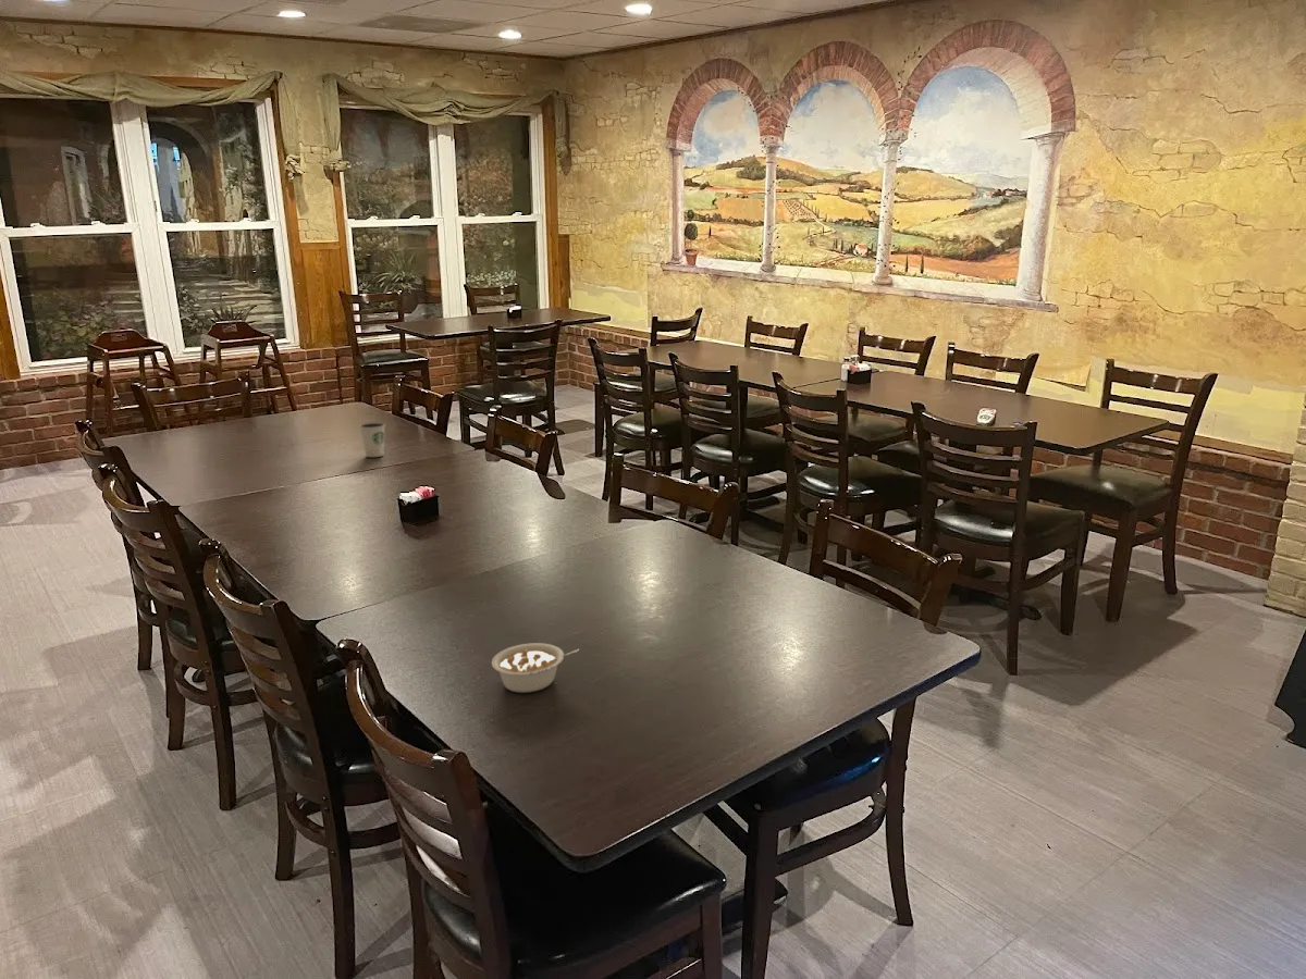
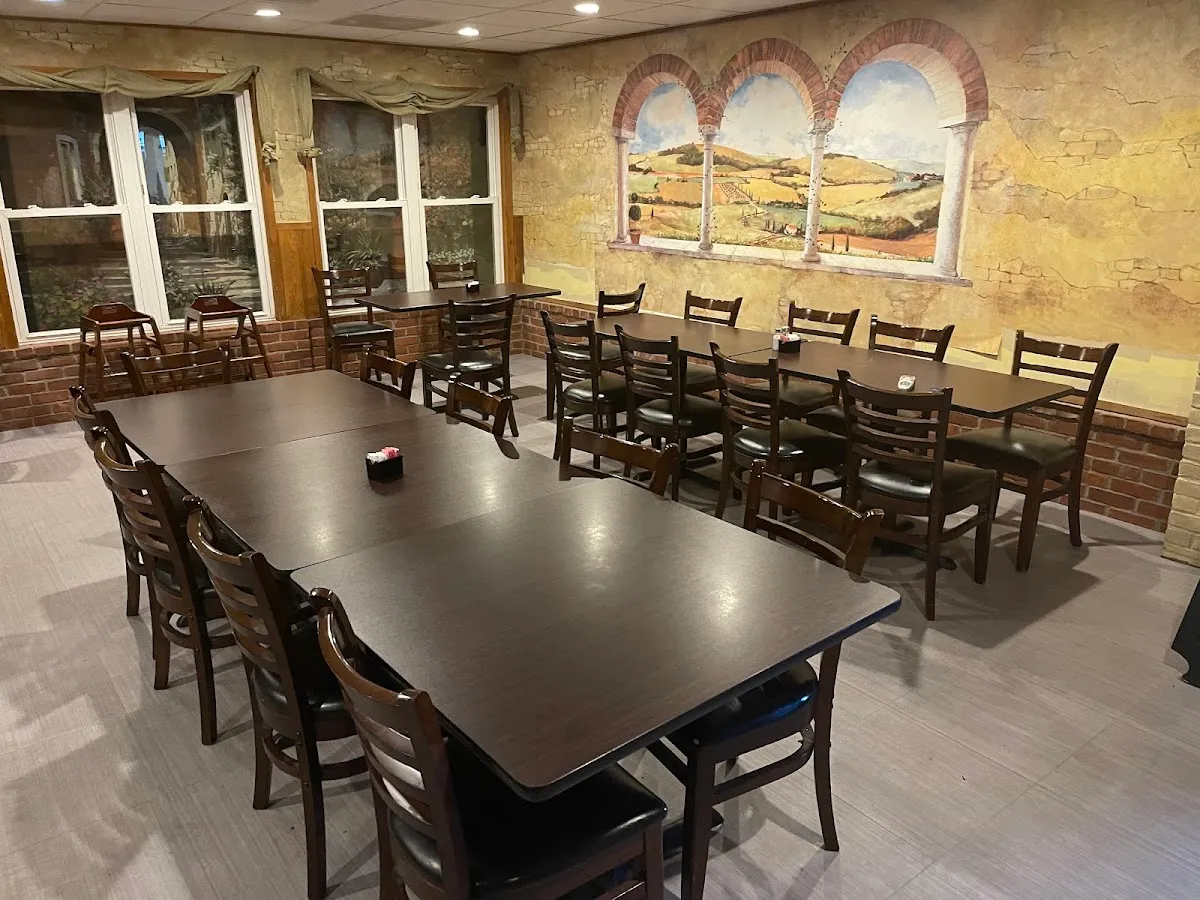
- dixie cup (373, 439)
- legume (530, 666)
